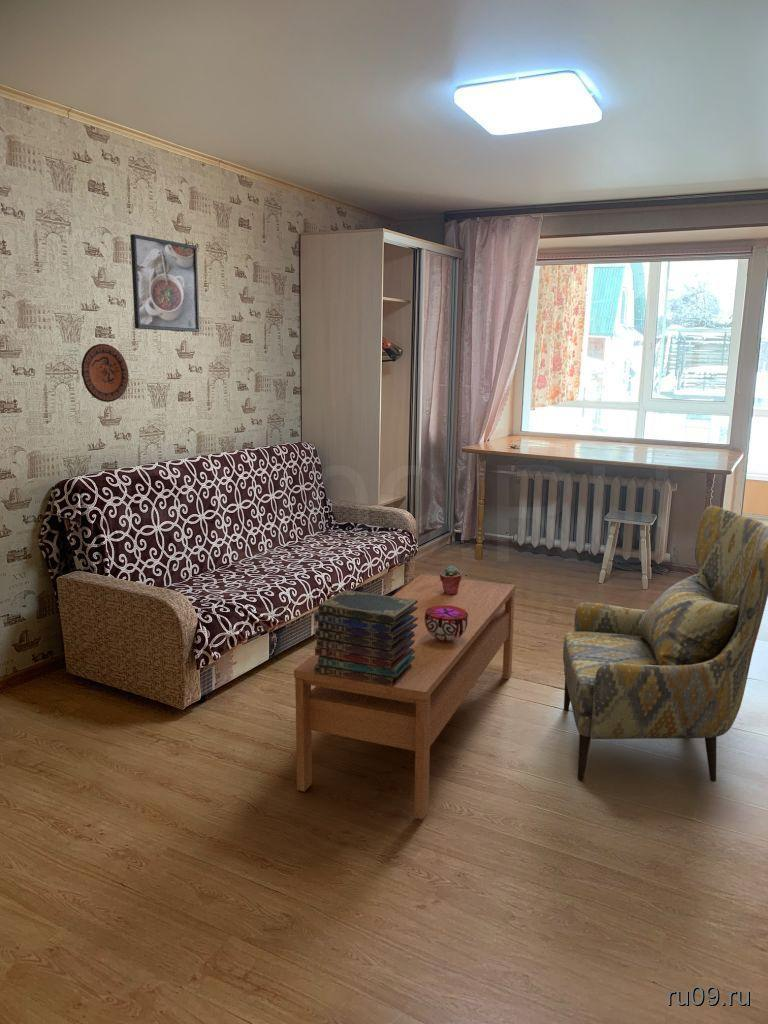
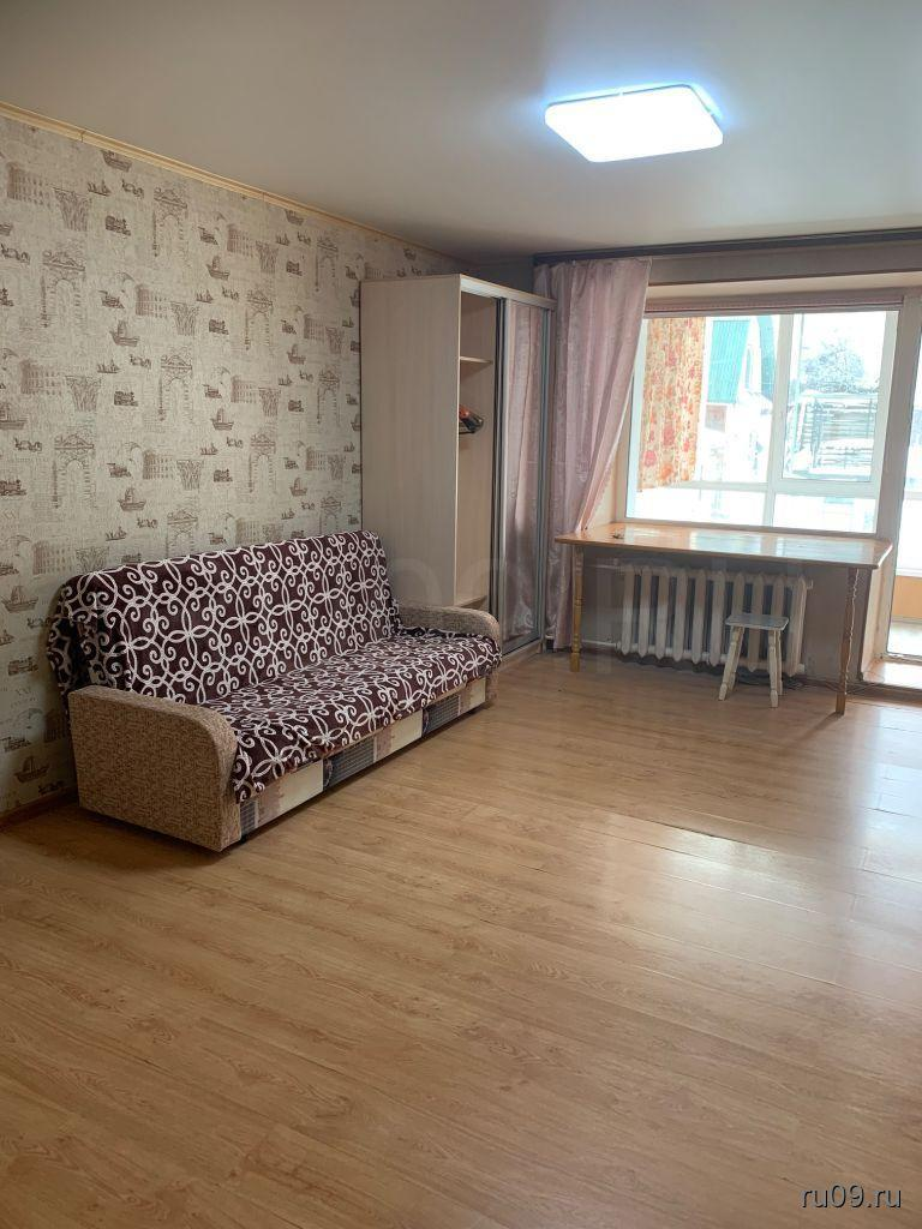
- coffee table (421, 672)
- decorative bowl (446, 625)
- potted succulent (450, 578)
- armchair (662, 636)
- decorative plate (104, 373)
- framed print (166, 285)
- book stack (367, 635)
